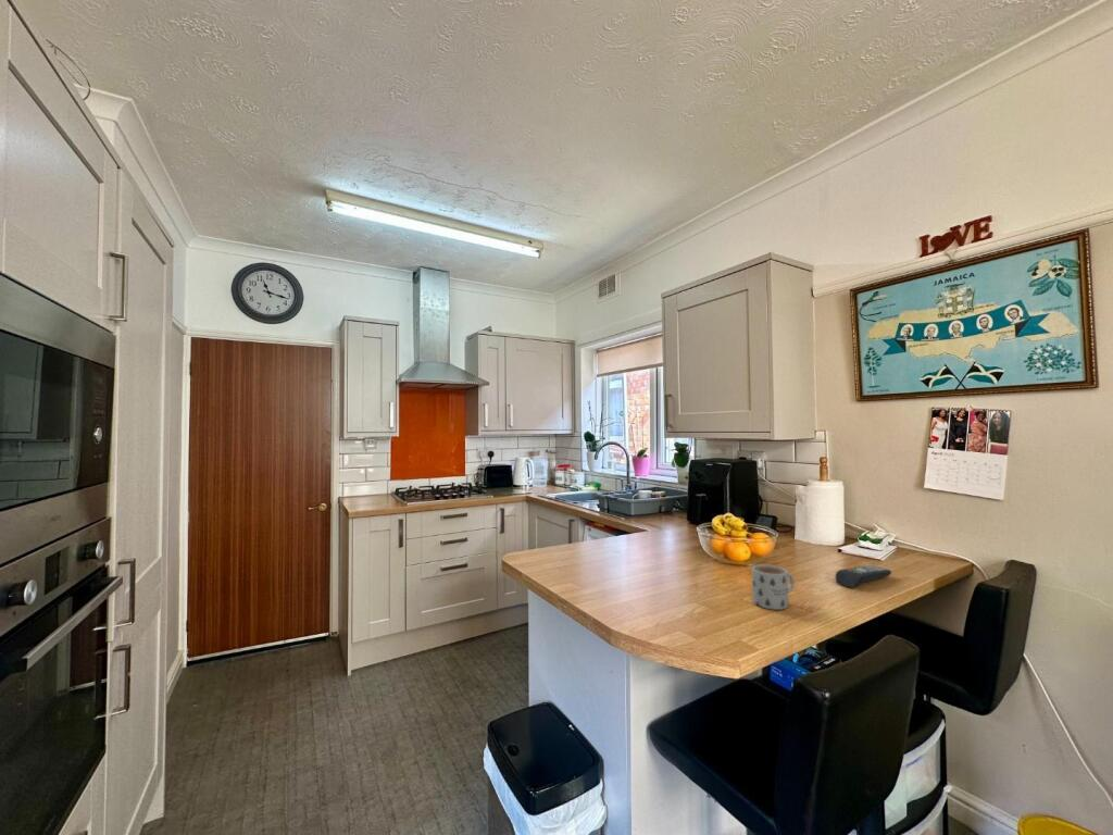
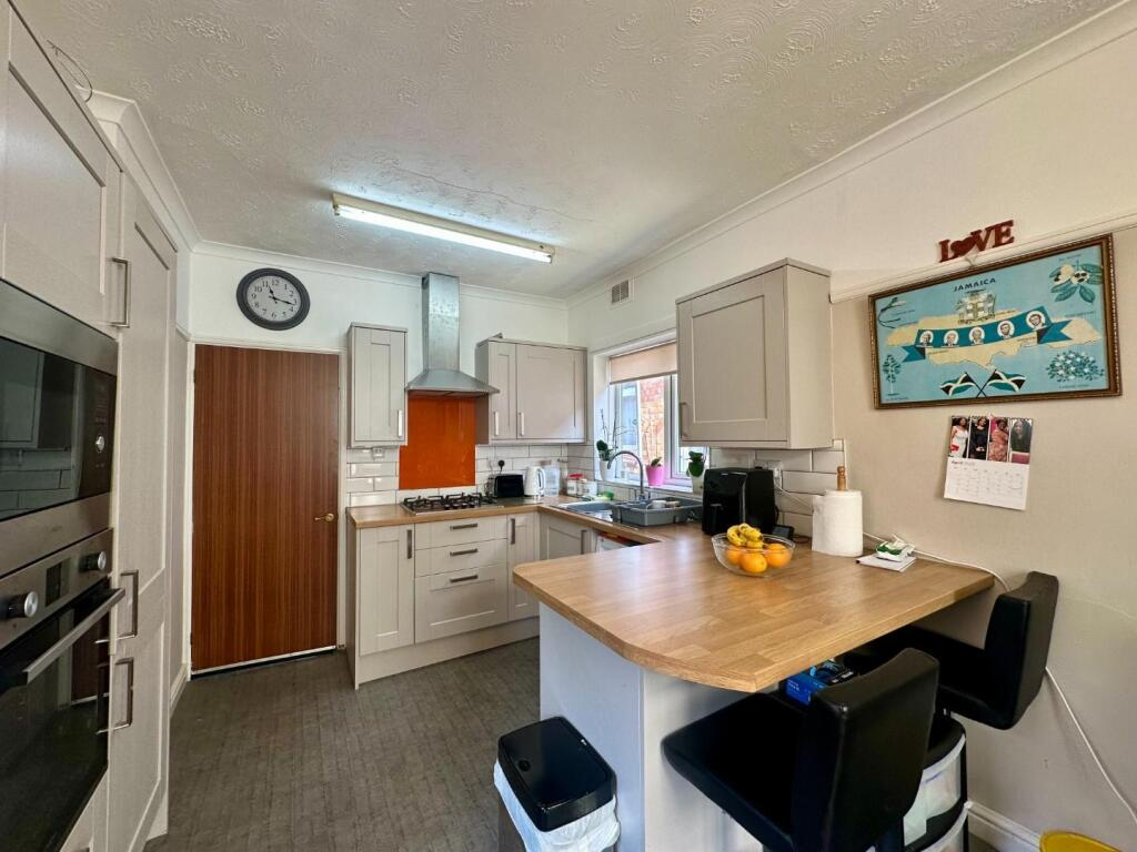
- mug (775, 585)
- remote control (863, 574)
